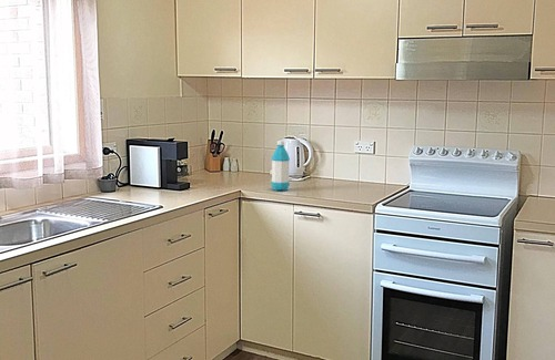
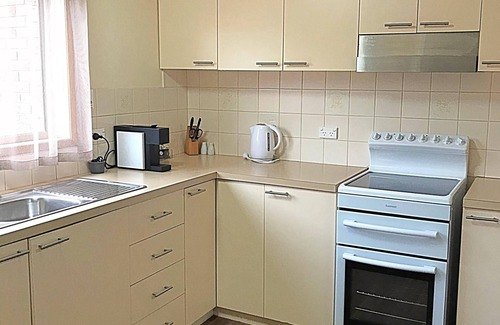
- water bottle (280, 165)
